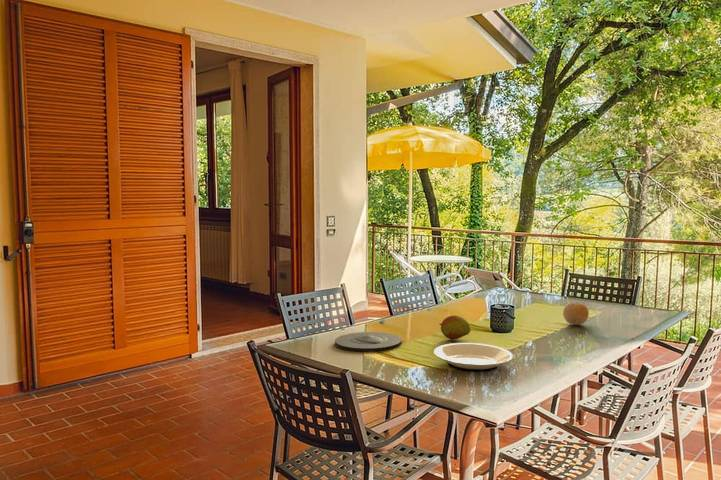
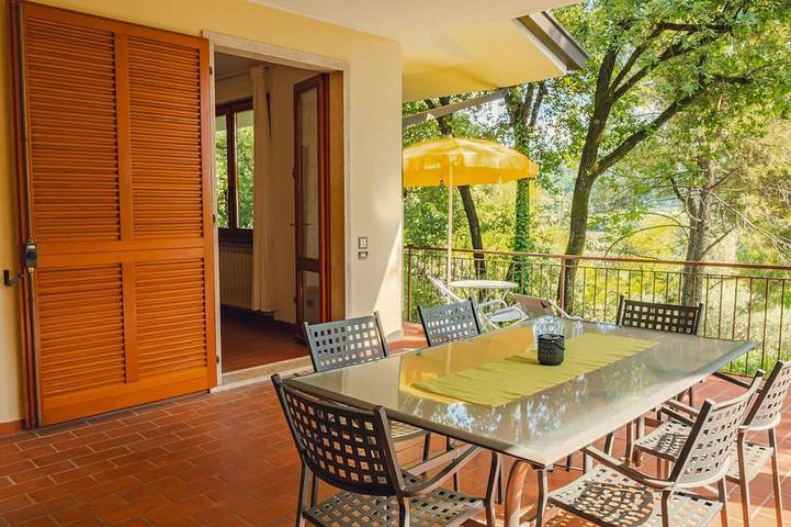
- fruit (454, 327)
- fruit (575, 313)
- plate (472, 358)
- plate (368, 339)
